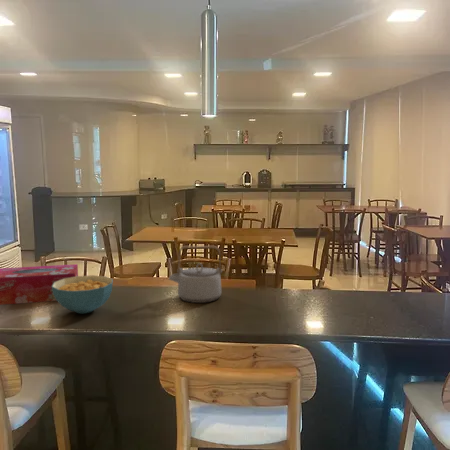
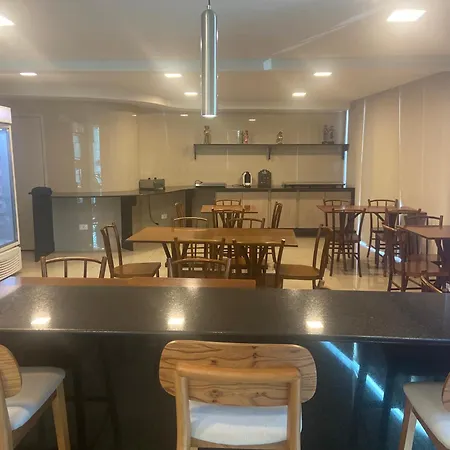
- tissue box (36, 283)
- teapot (195, 272)
- cereal bowl (83, 296)
